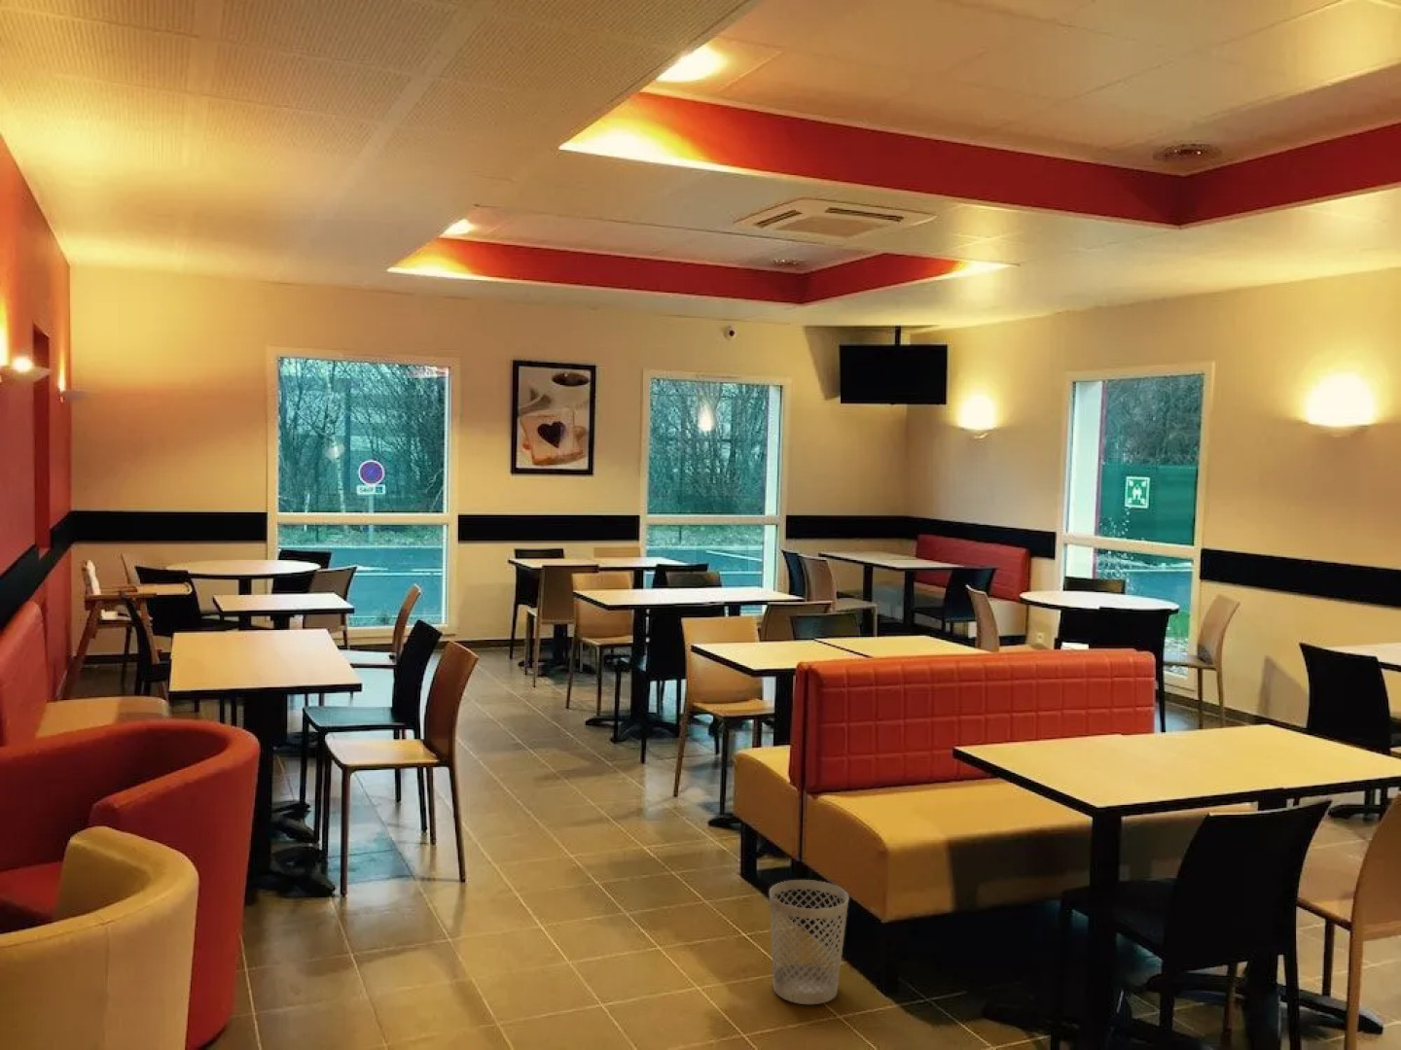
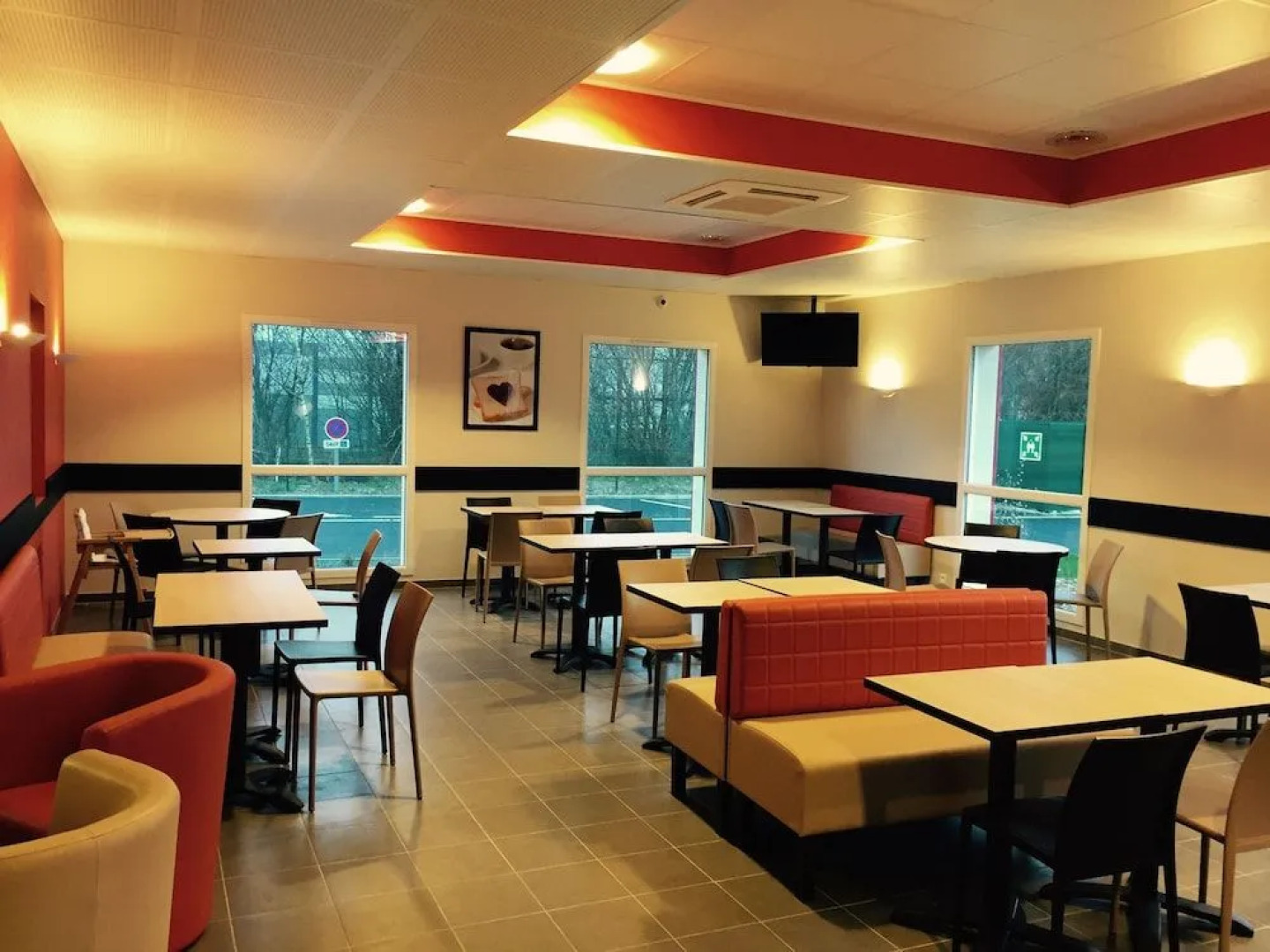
- wastebasket (806, 941)
